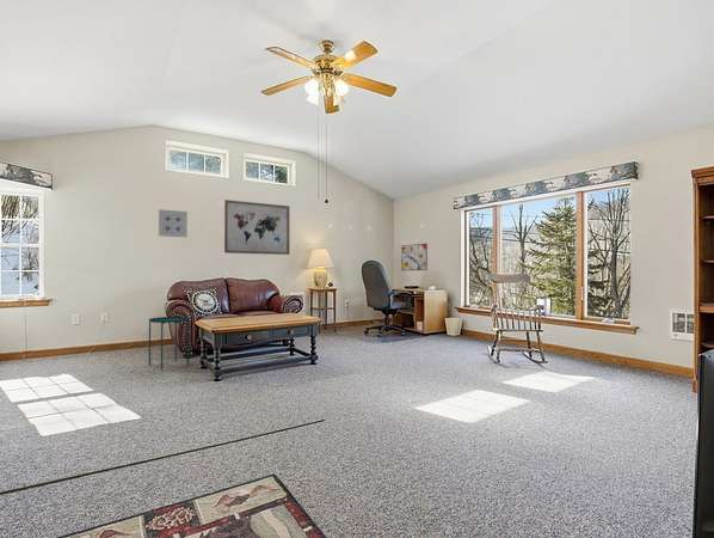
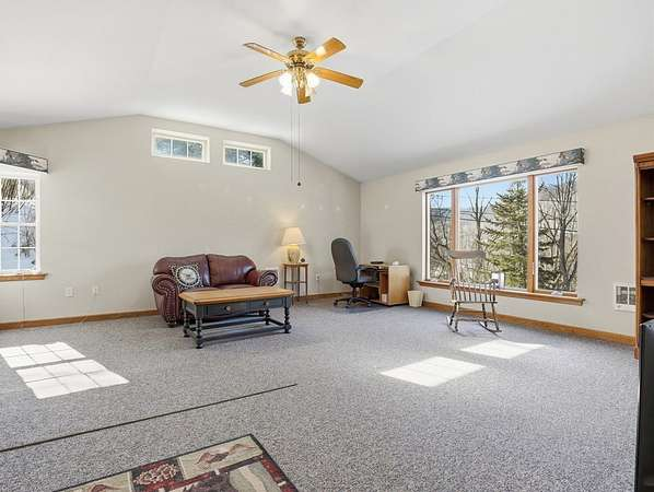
- wall art (413, 257)
- wall art (258, 228)
- side table (176, 341)
- wall art (172, 224)
